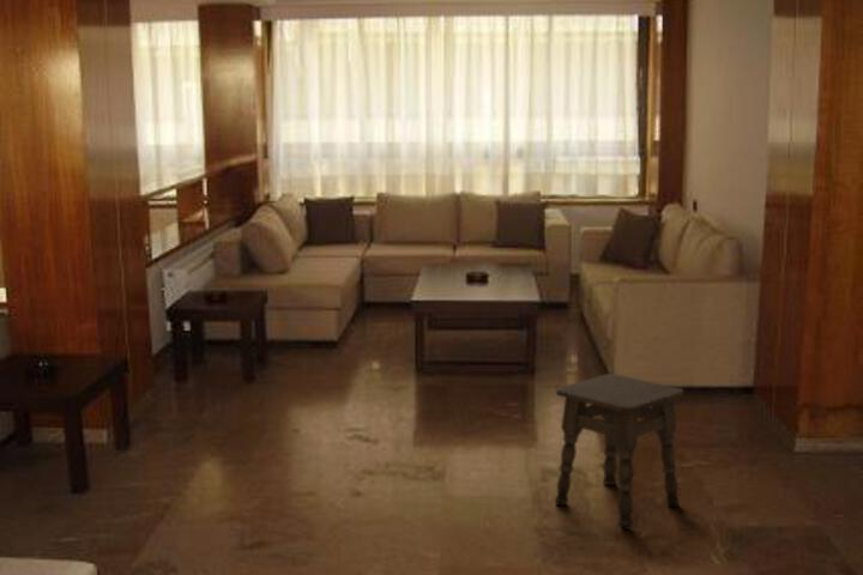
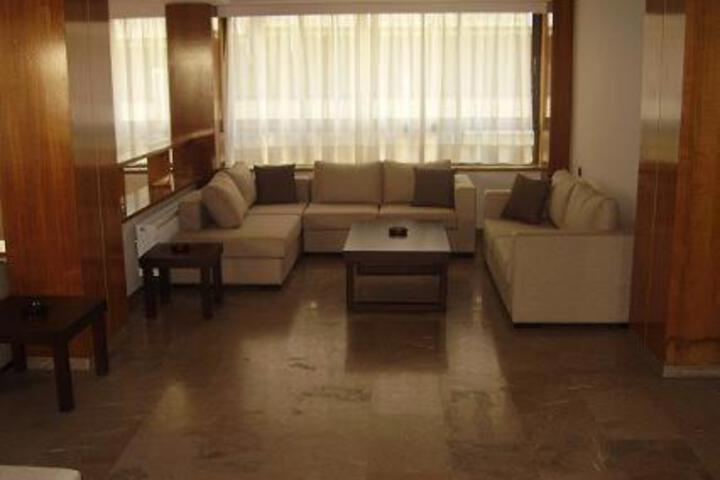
- side table (617, 447)
